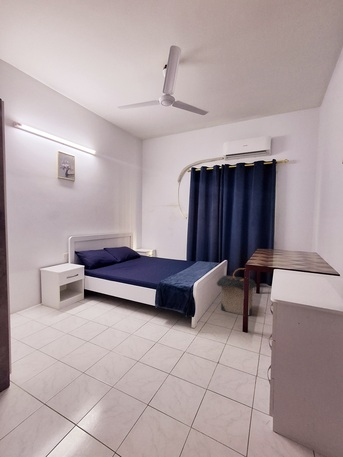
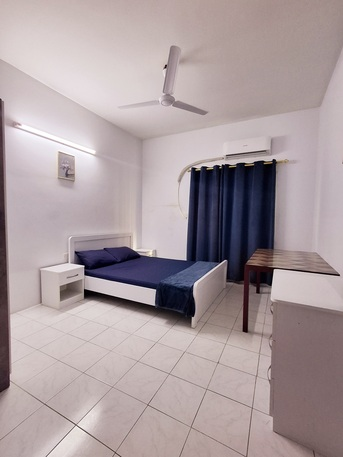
- laundry hamper (235, 289)
